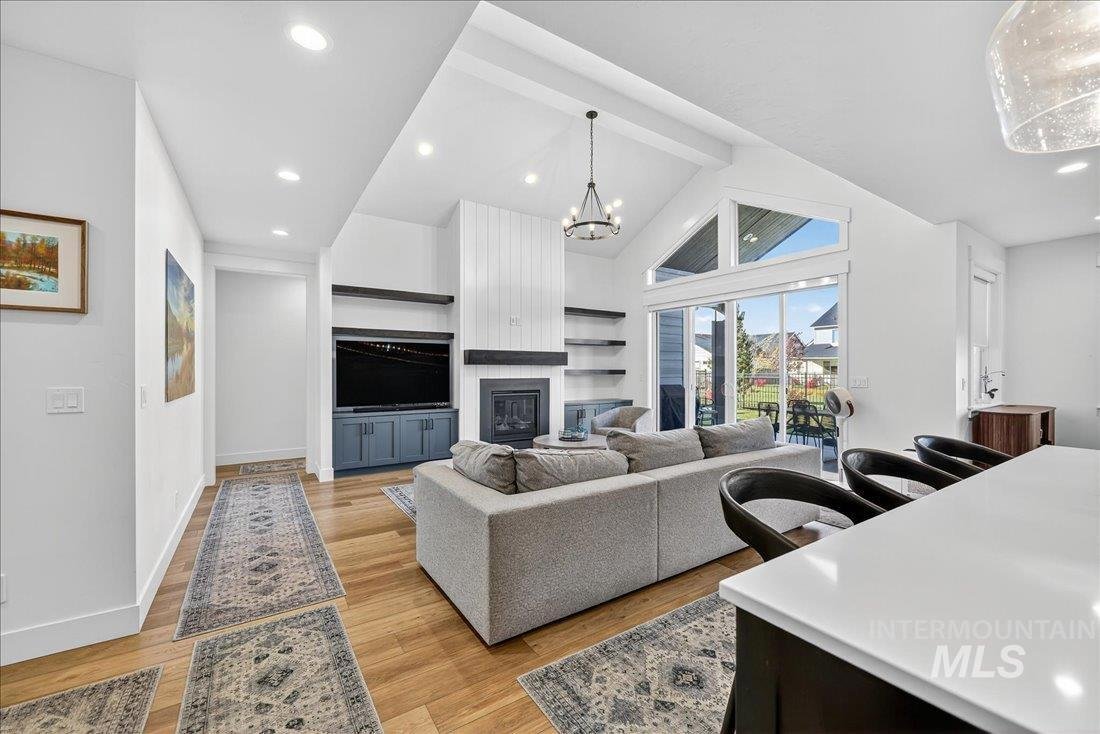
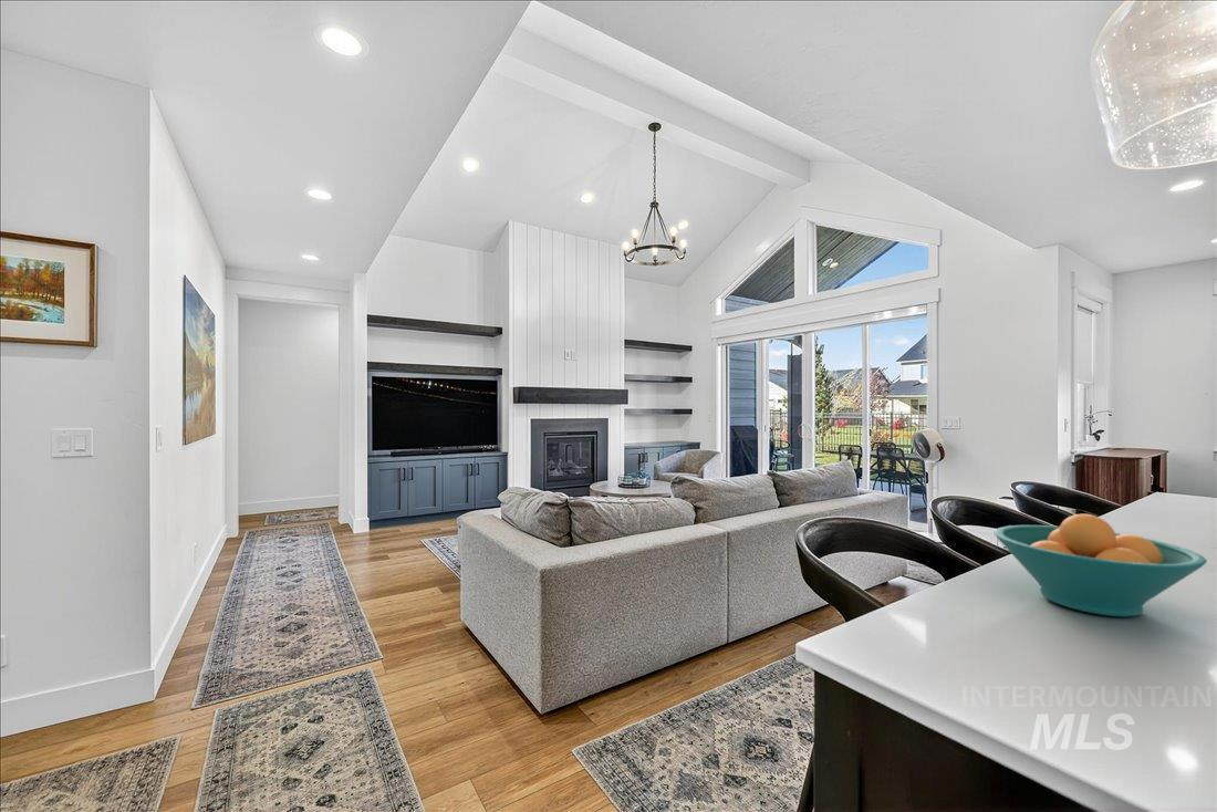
+ fruit bowl (1089, 559)
